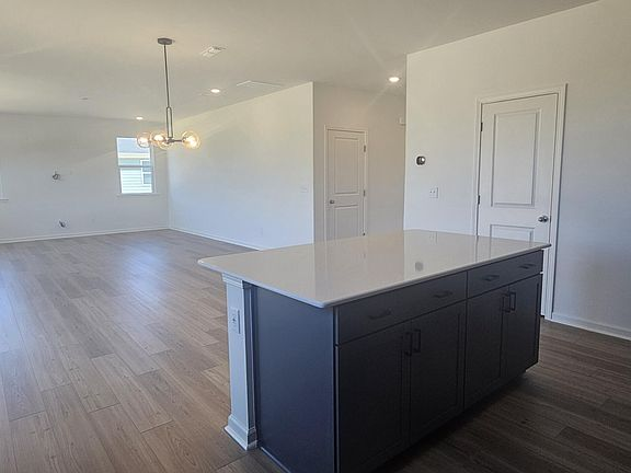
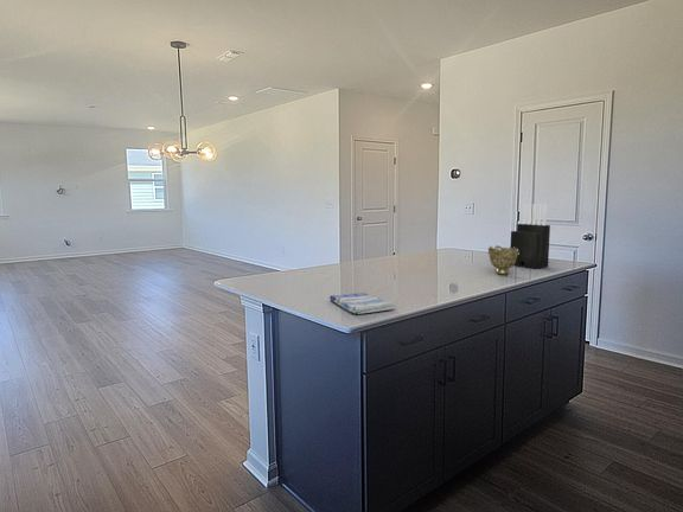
+ dish towel (360, 301)
+ decorative bowl (502, 260)
+ knife block (528, 235)
